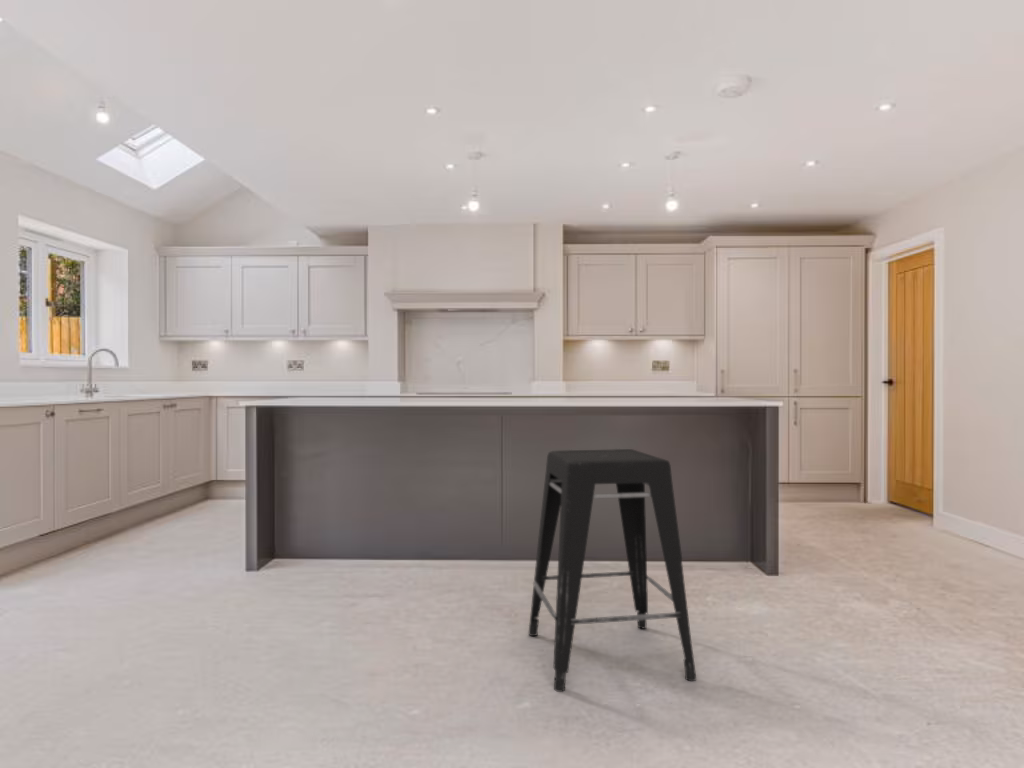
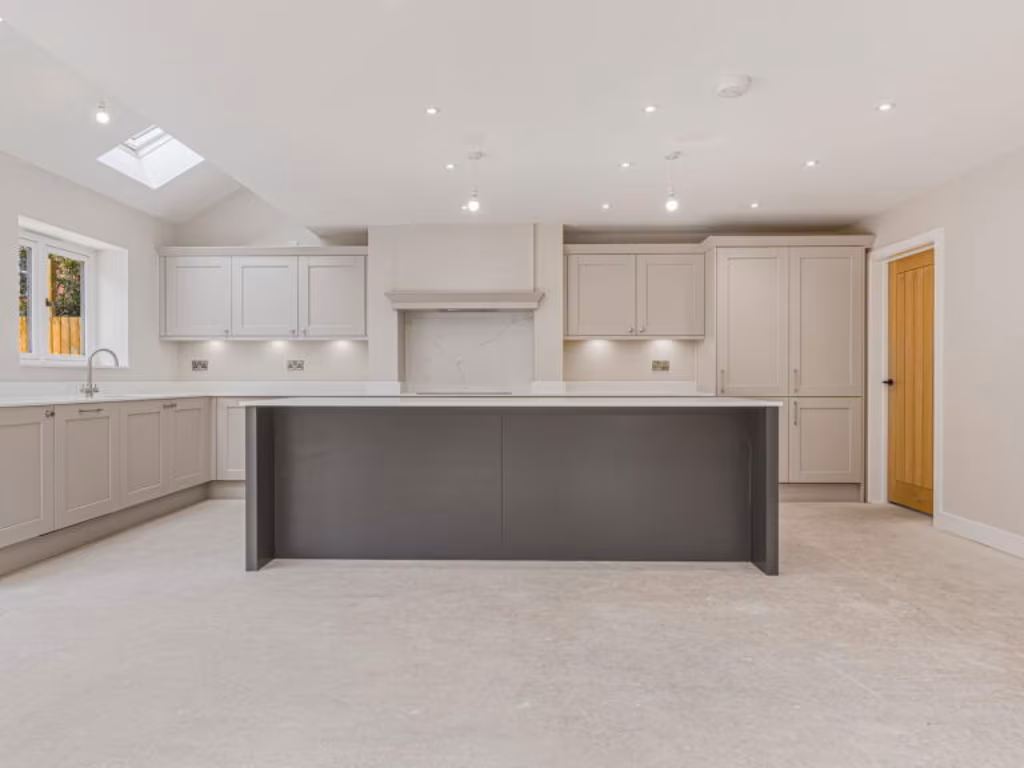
- stool (609, 572)
